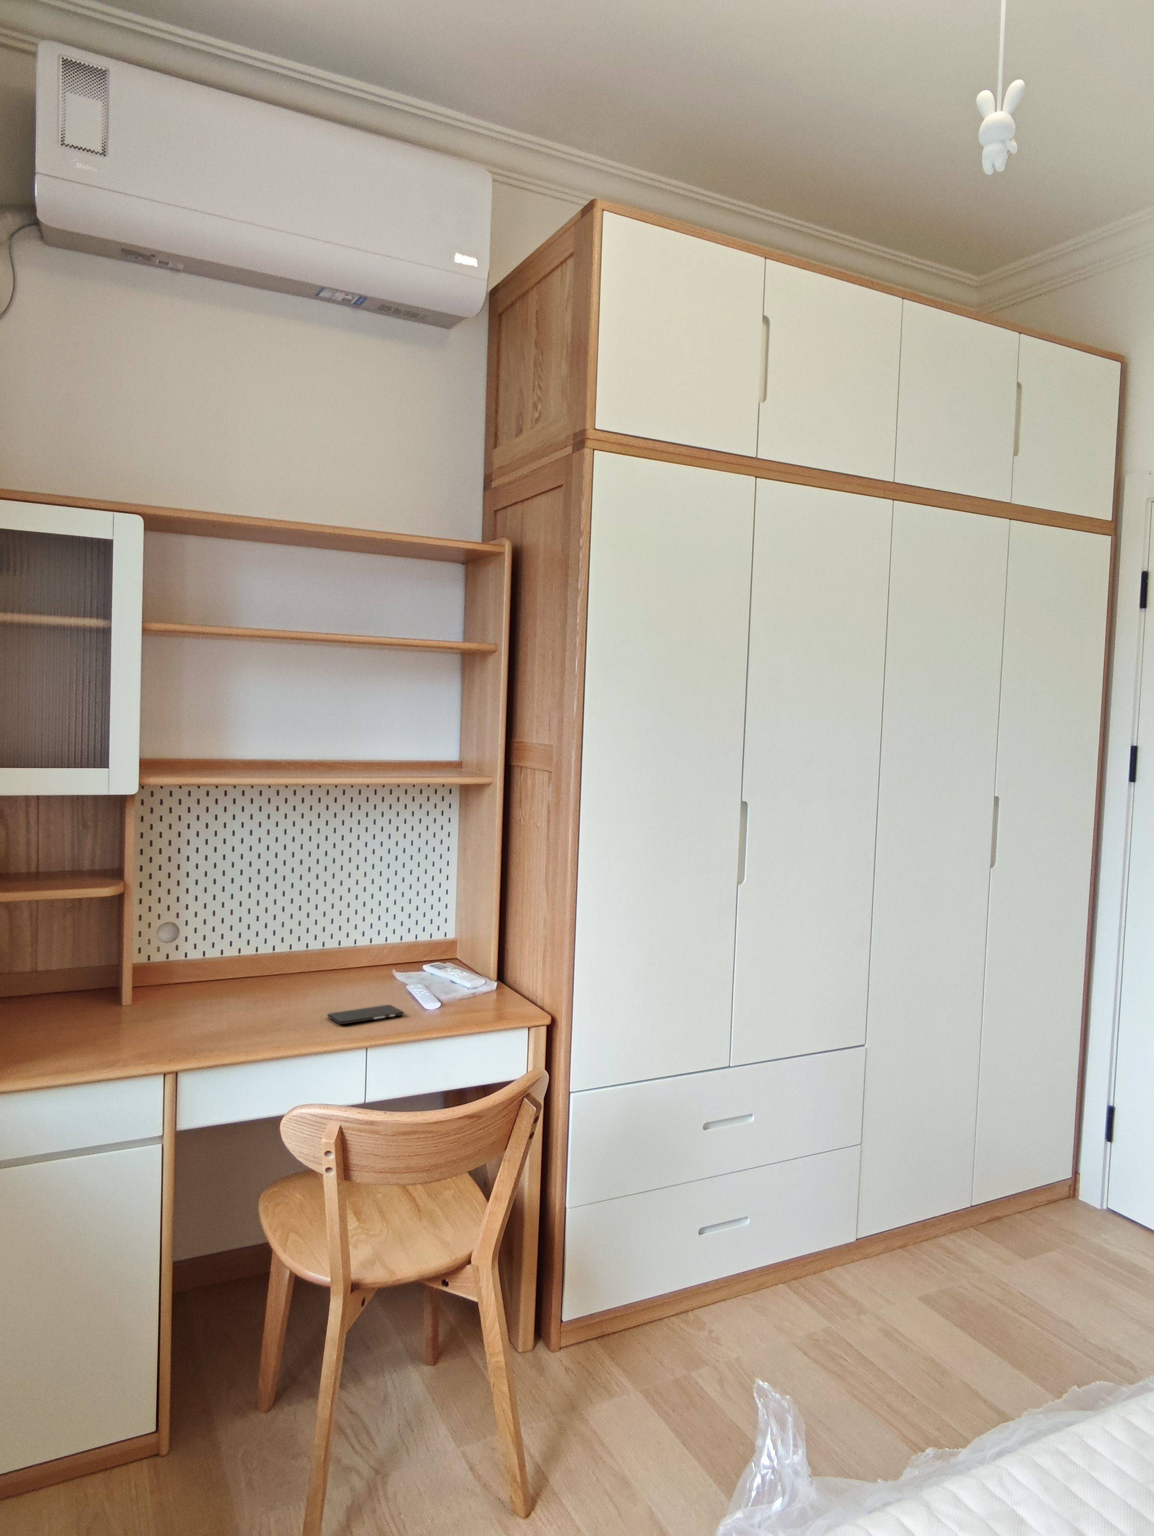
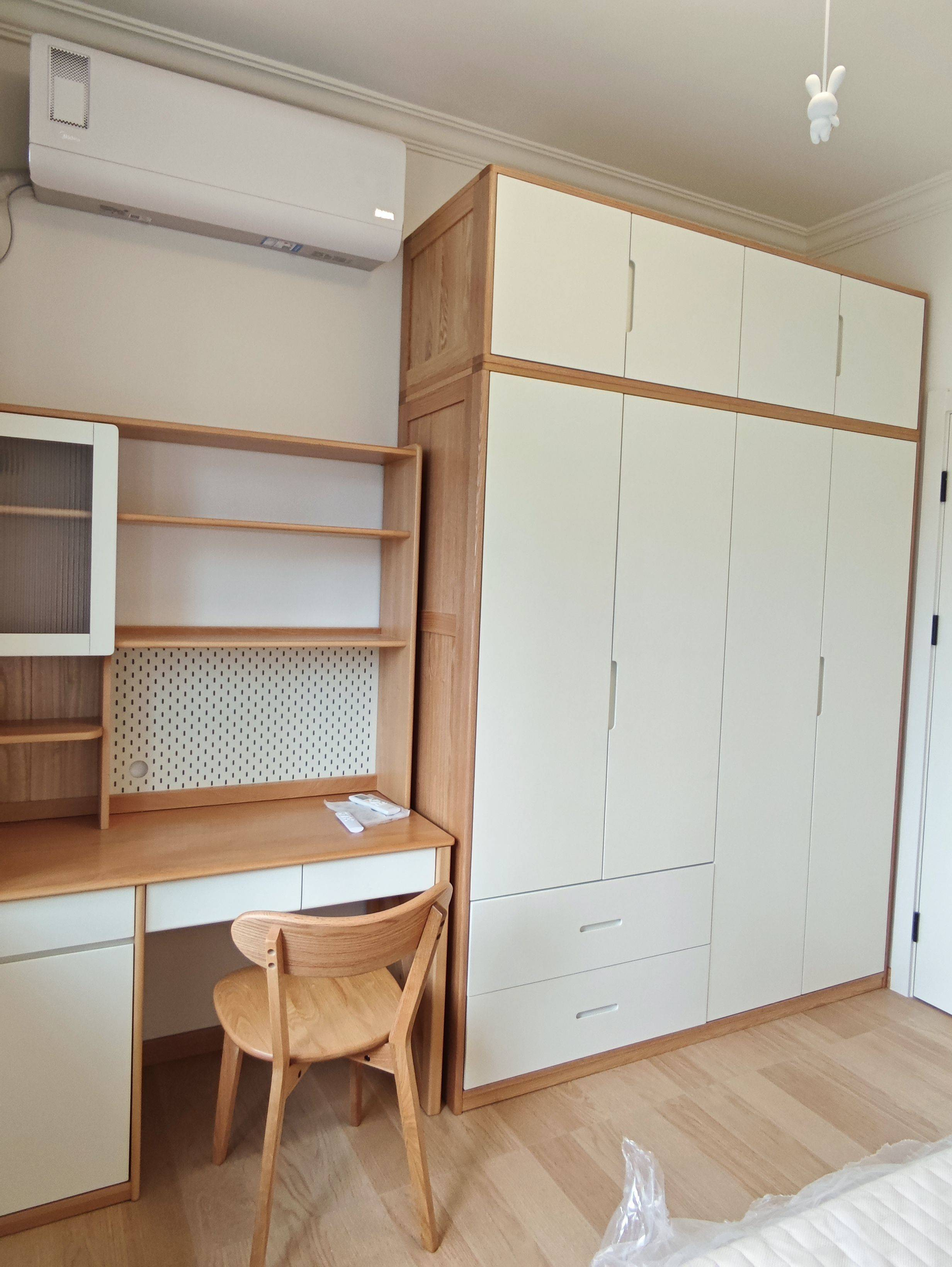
- smartphone (366, 1015)
